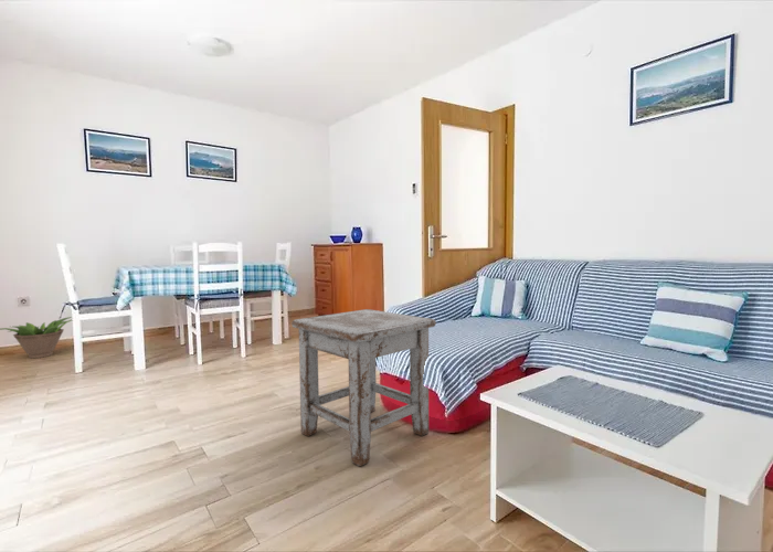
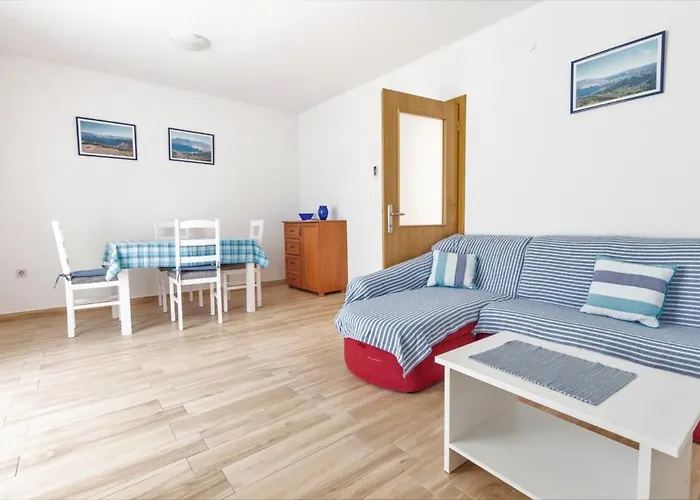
- stool (363, 376)
- decorative plant (36, 338)
